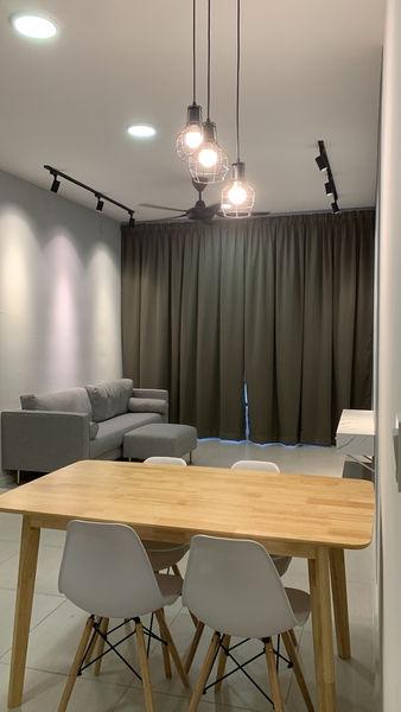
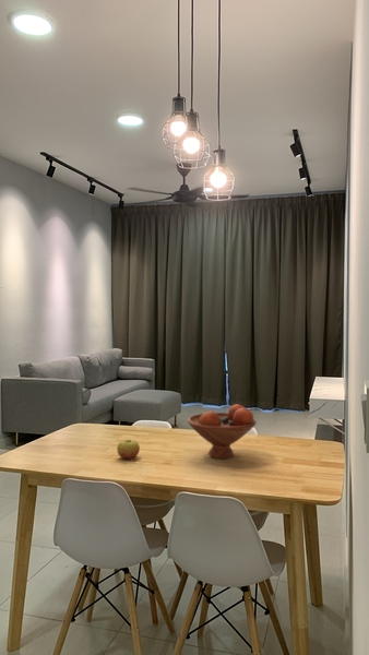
+ fruit bowl (221, 430)
+ apple (128, 448)
